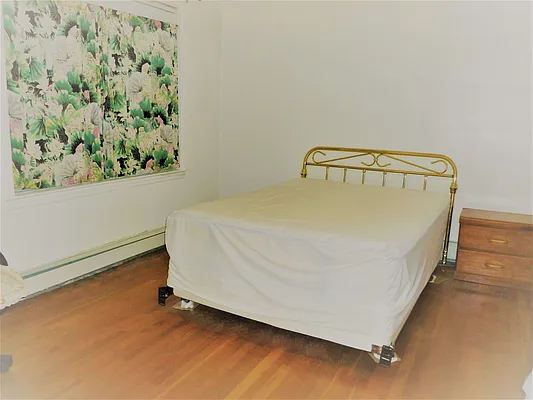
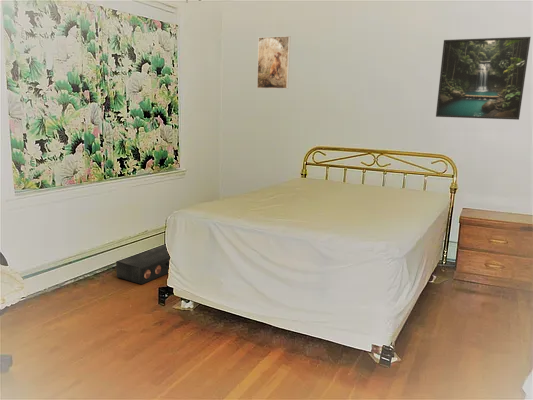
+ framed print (480, 78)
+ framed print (273, 62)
+ speaker (155, 262)
